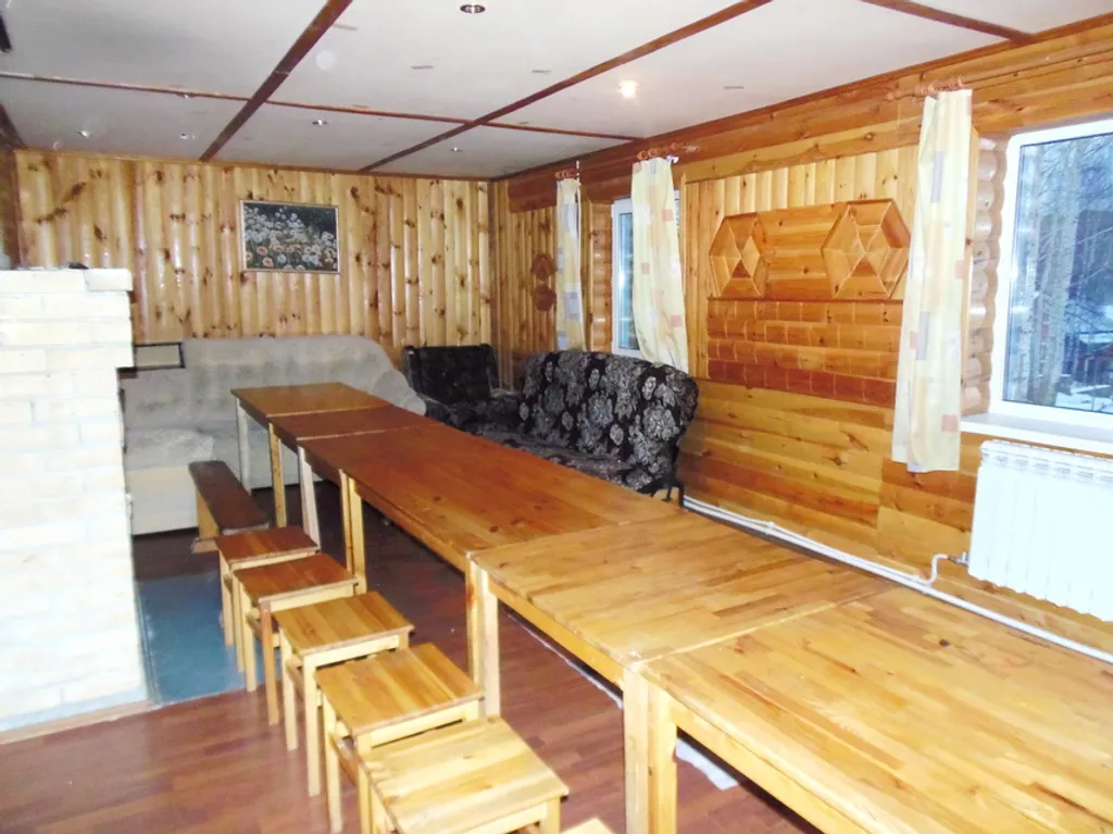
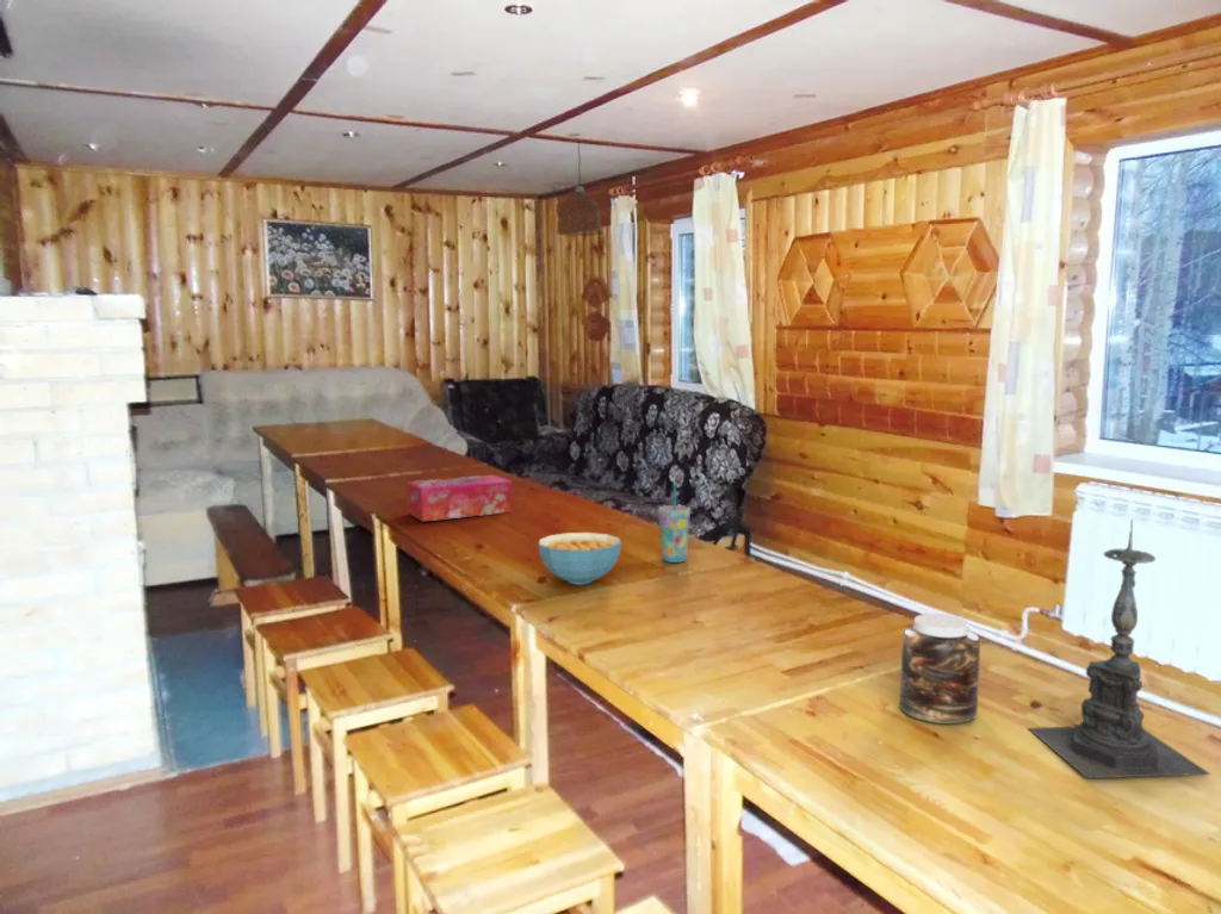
+ candle holder (1122, 636)
+ cereal bowl (579, 560)
+ tissue box (459, 497)
+ pendant lamp (578, 188)
+ jar (940, 665)
+ cup (674, 521)
